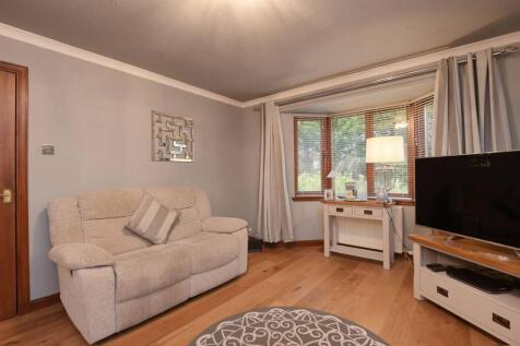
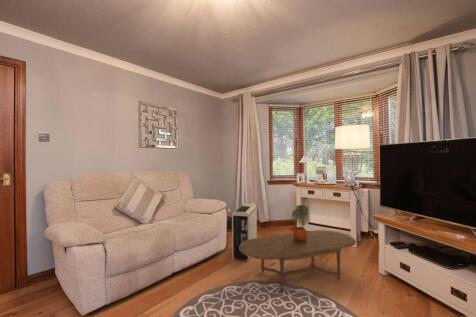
+ coffee table (299, 258)
+ potted plant (300, 222)
+ air purifier (245, 229)
